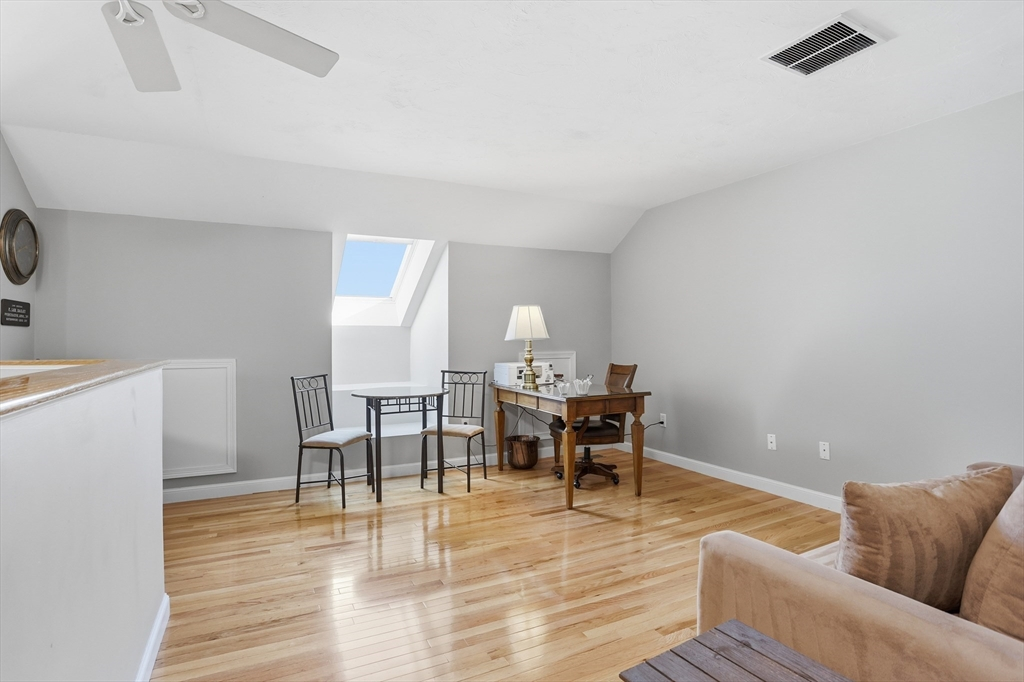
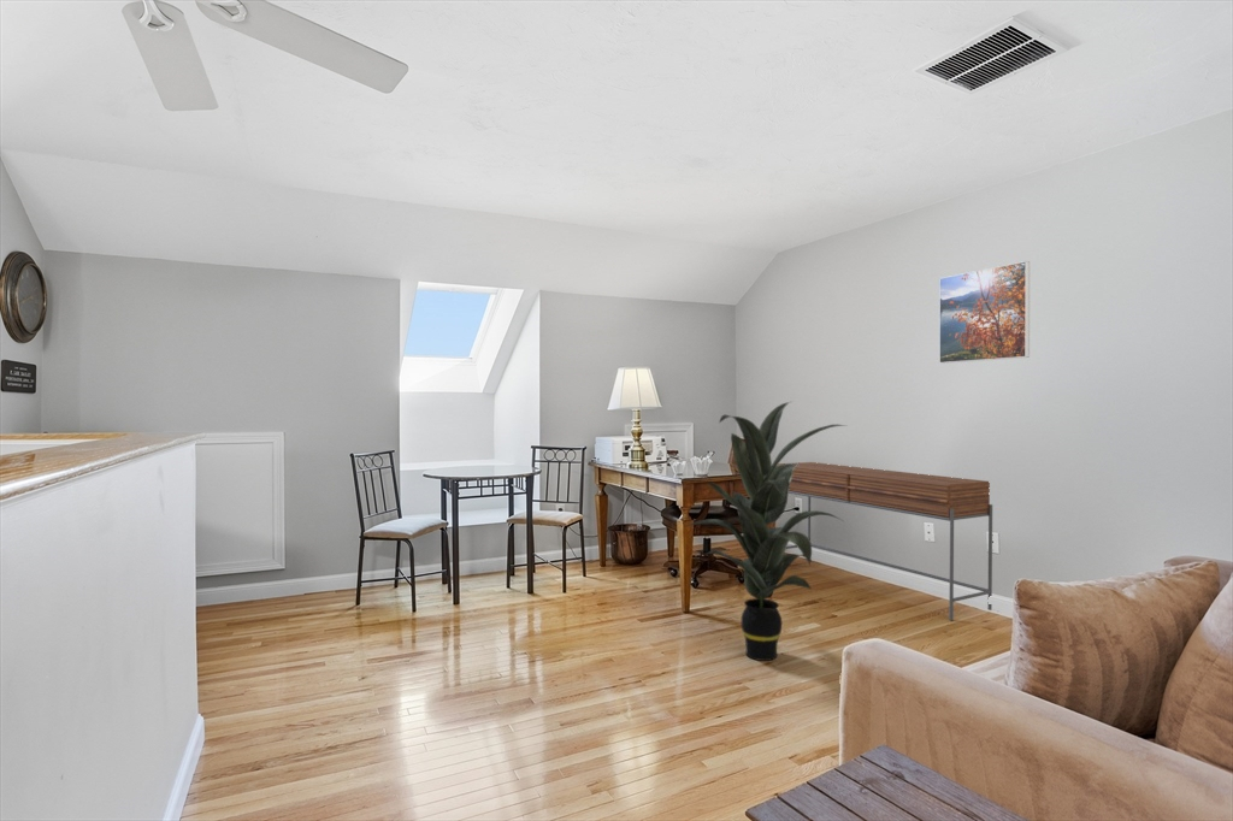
+ console table (871, 507)
+ indoor plant (772, 528)
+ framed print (981, 315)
